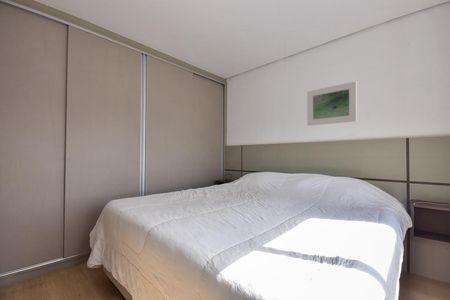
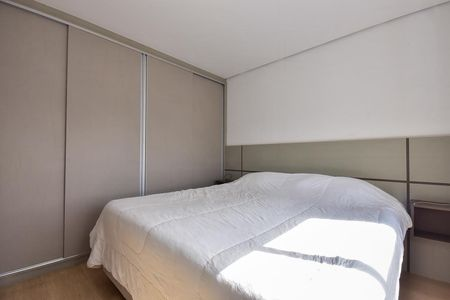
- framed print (330, 105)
